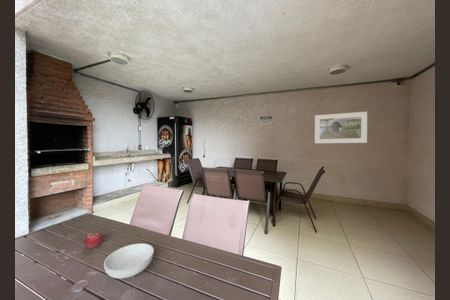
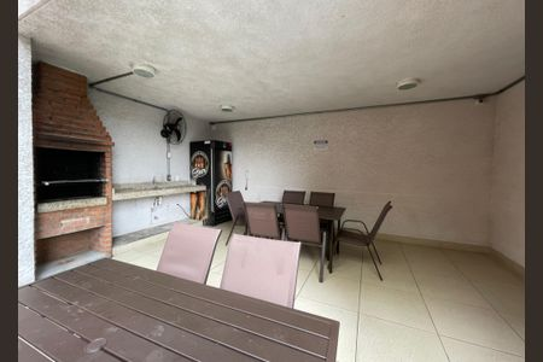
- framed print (339, 128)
- fruit (93, 238)
- serving bowl (130, 262)
